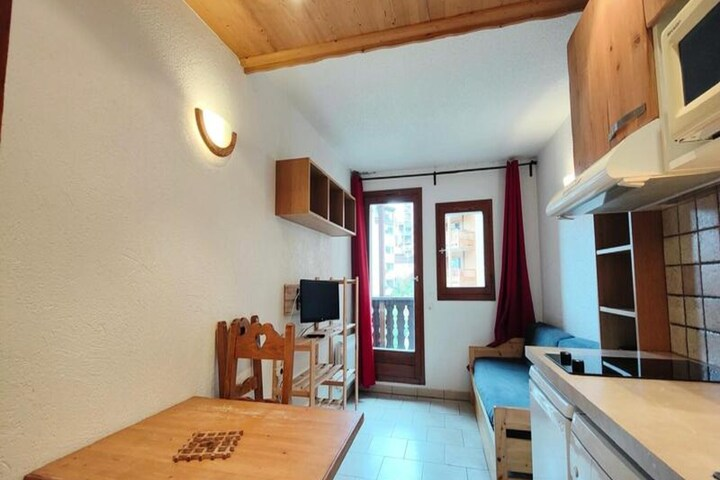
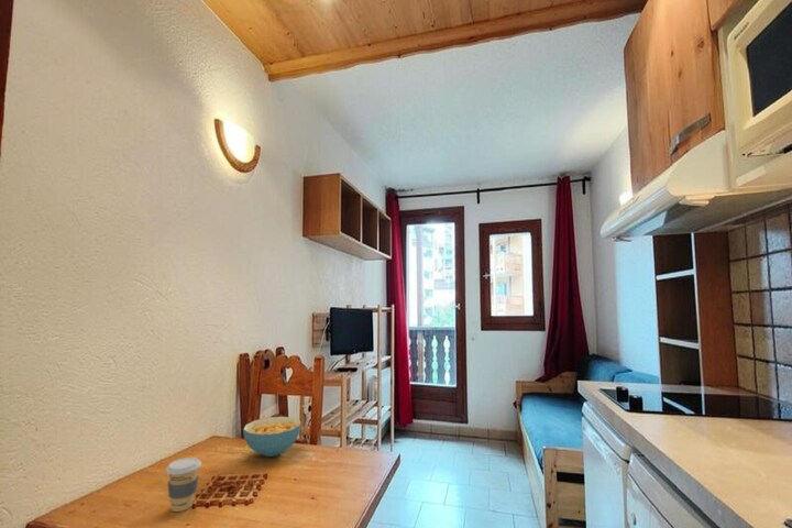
+ coffee cup (183, 484)
+ cereal bowl (272, 439)
